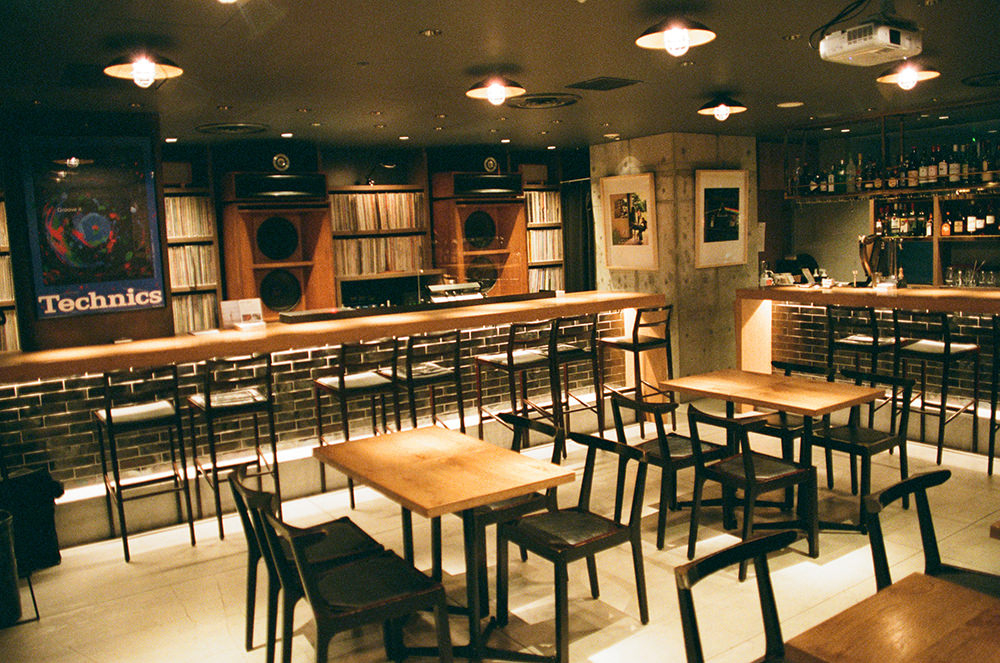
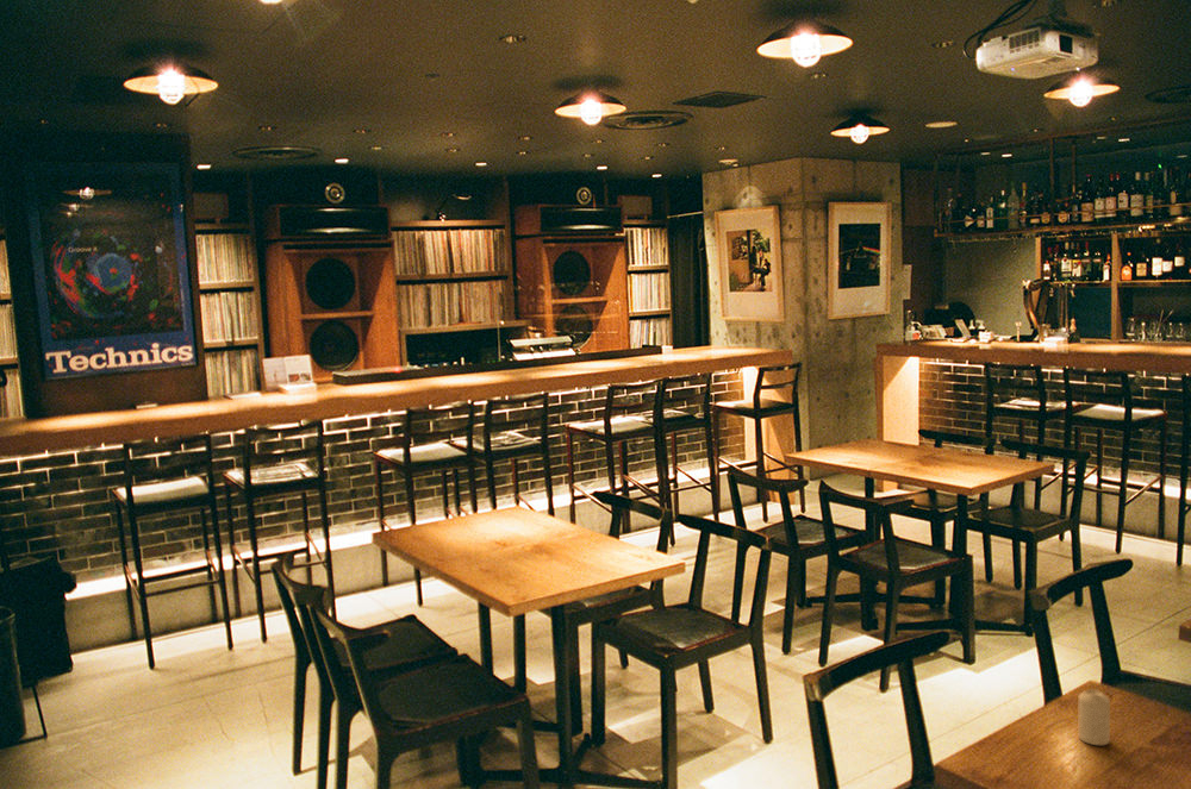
+ candle (1093, 715)
